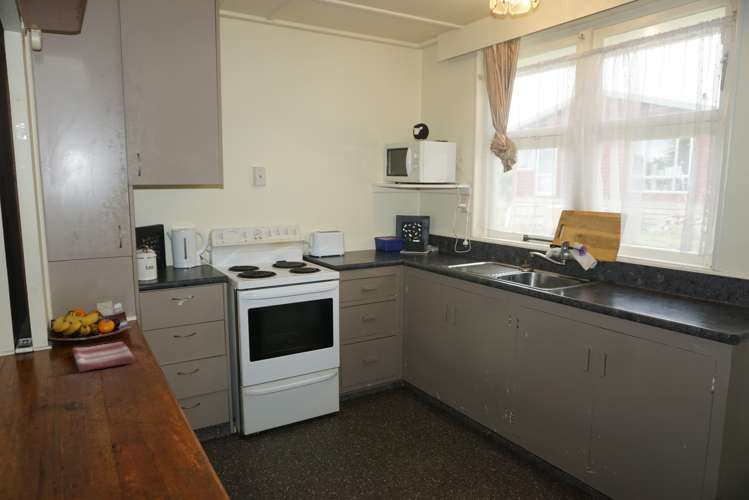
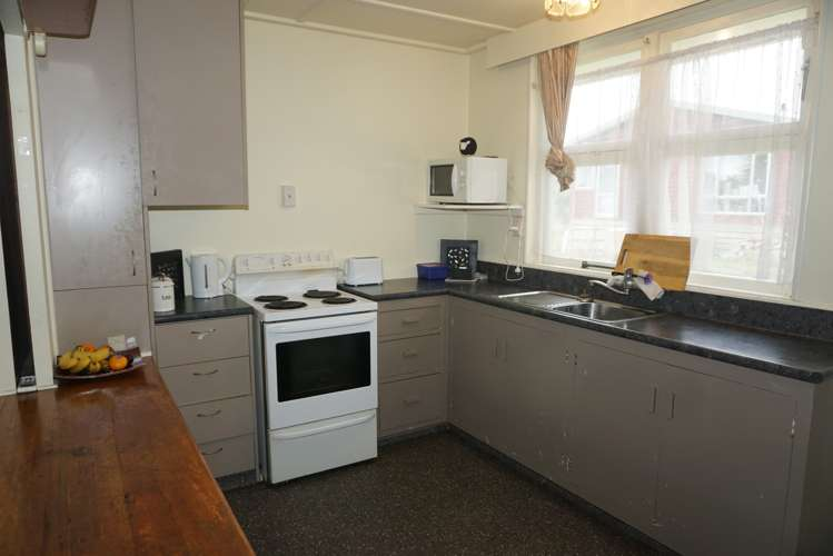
- dish towel (103, 354)
